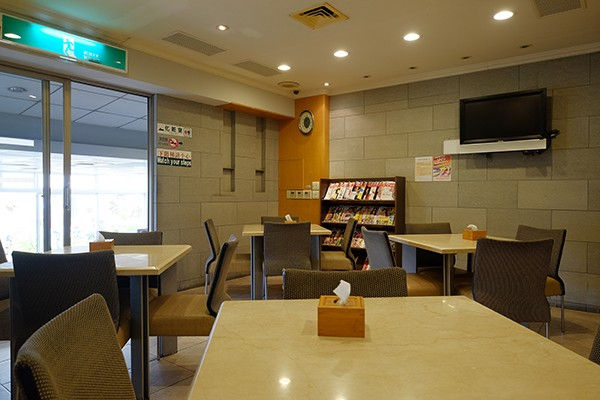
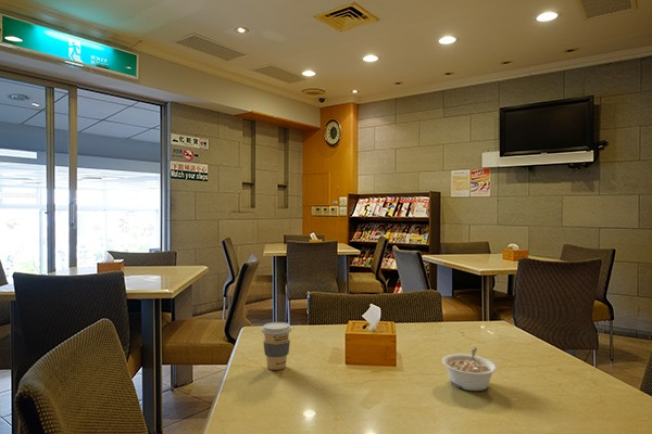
+ legume (467, 370)
+ coffee cup (276, 345)
